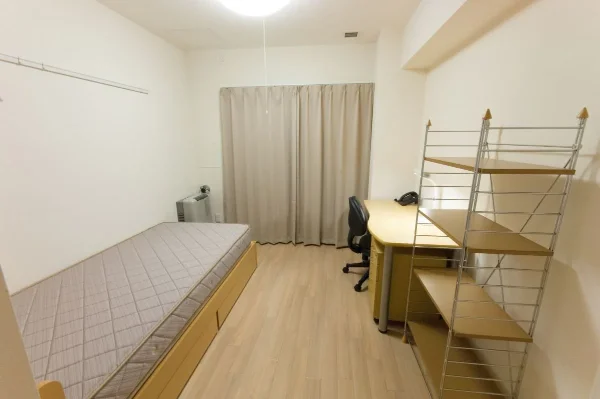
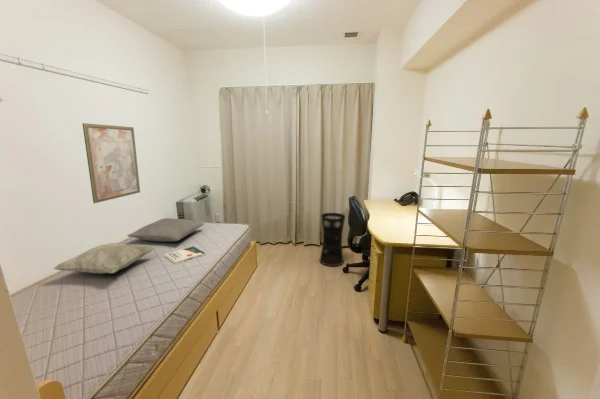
+ wall art (115, 162)
+ umbrella stand (332, 238)
+ pillow (168, 229)
+ decorative pillow (108, 257)
+ book (185, 254)
